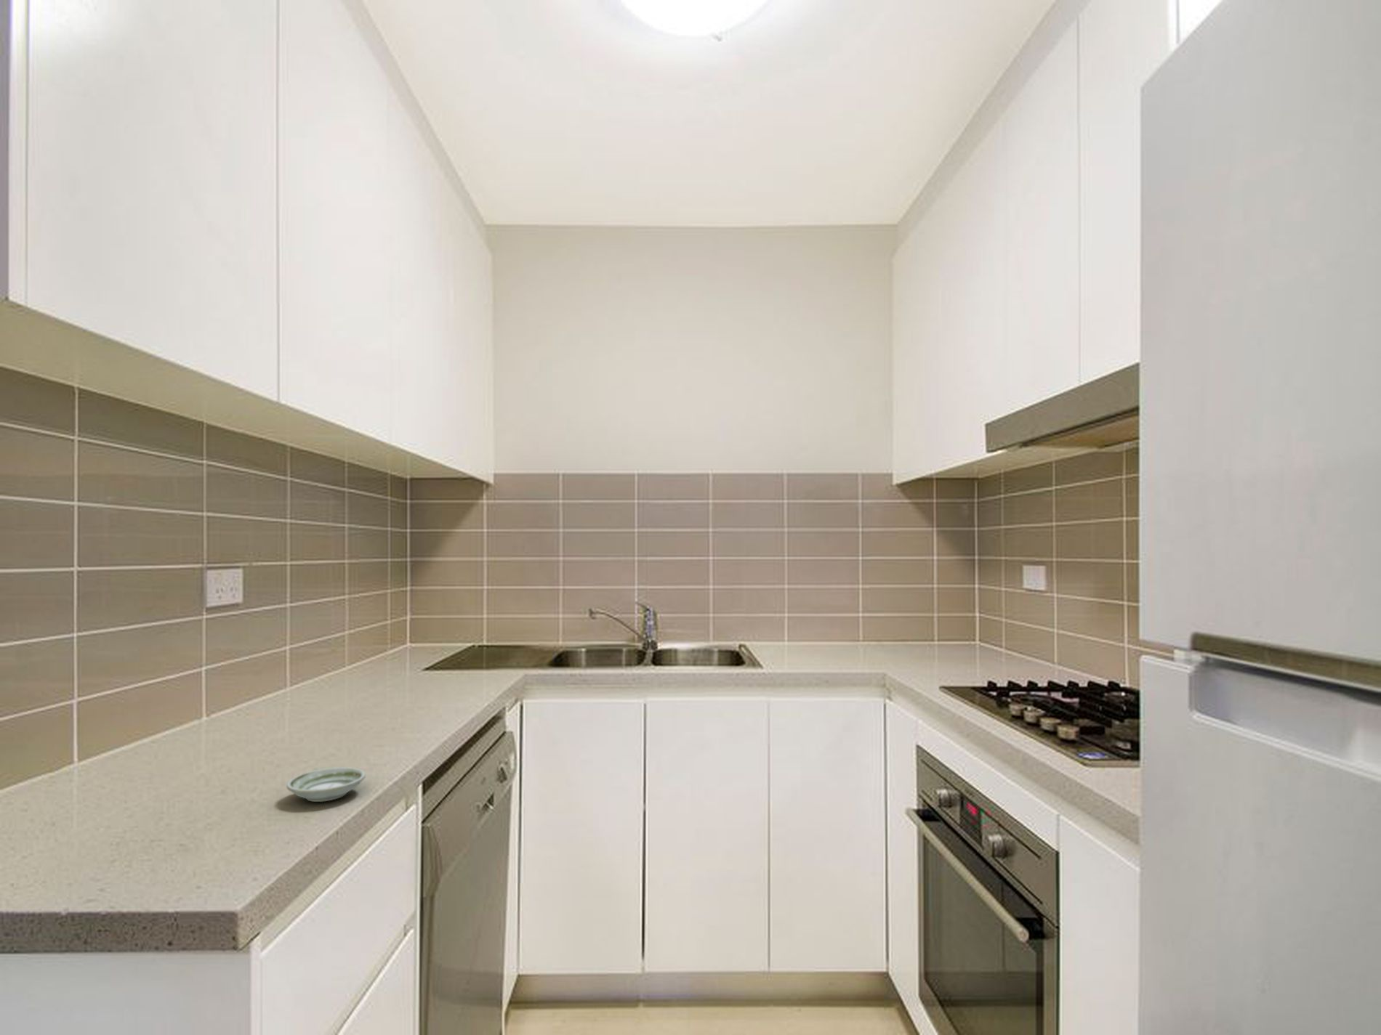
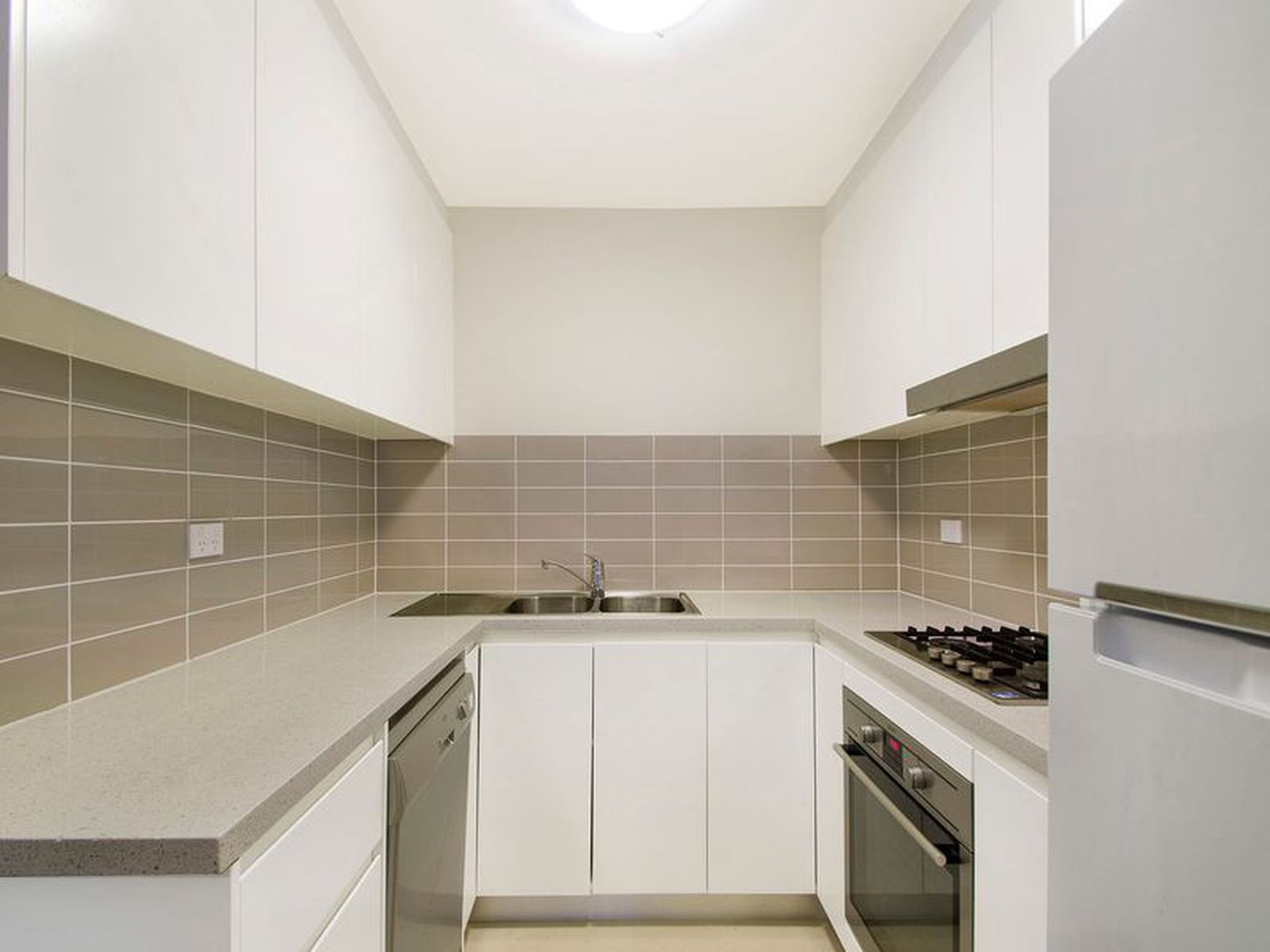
- saucer (326, 786)
